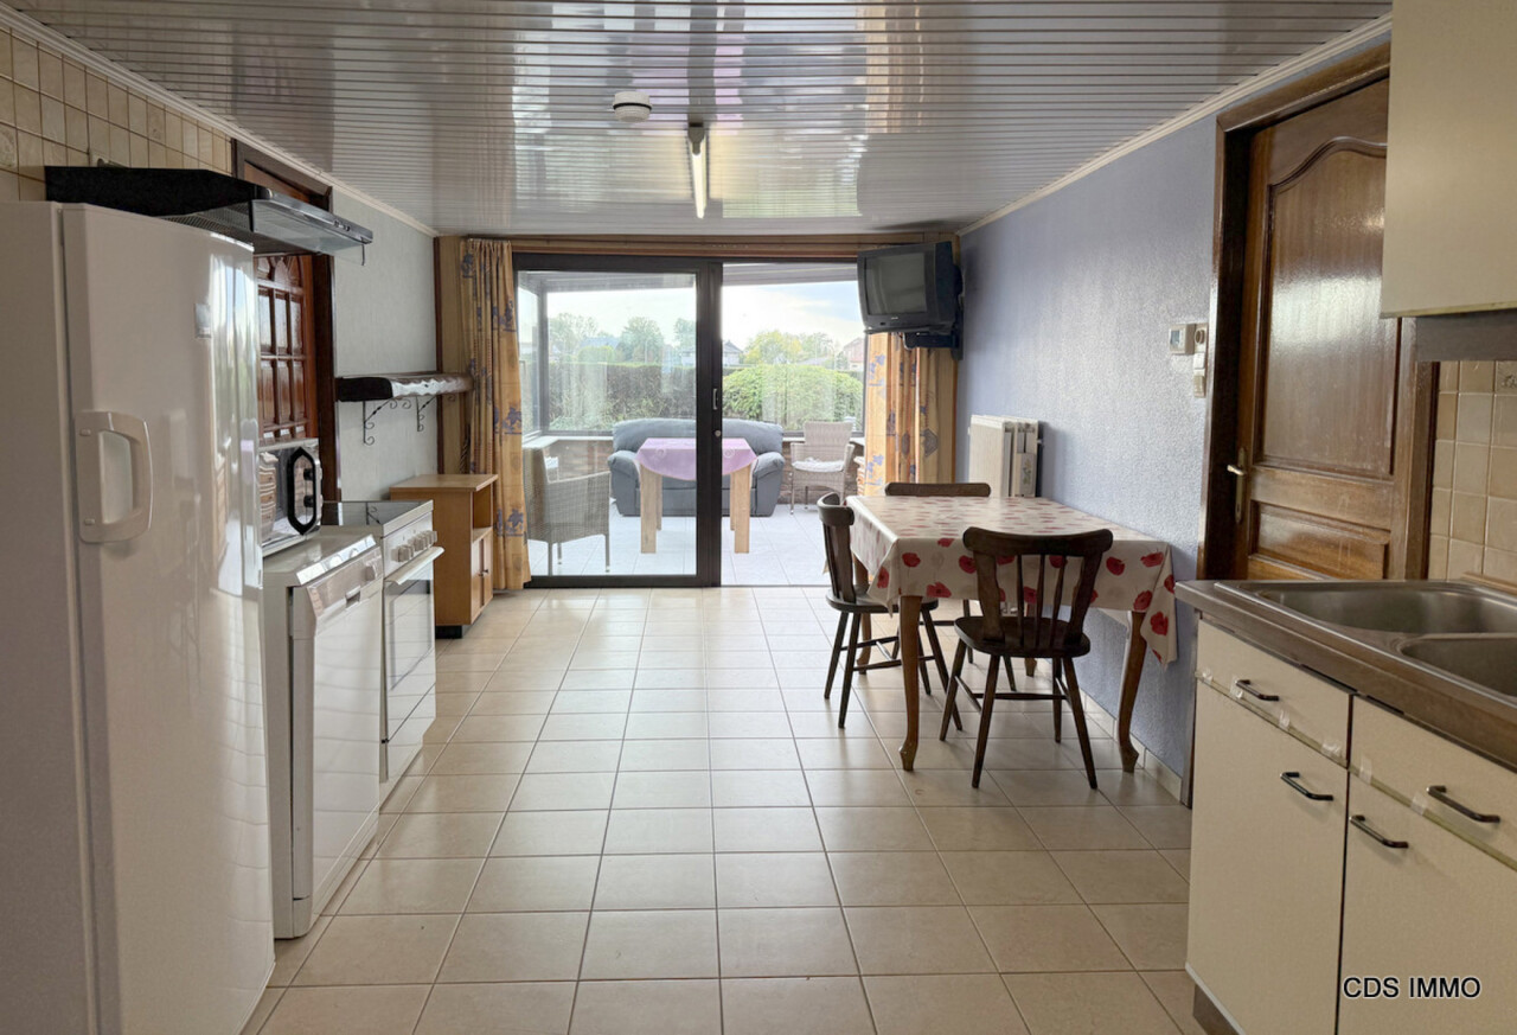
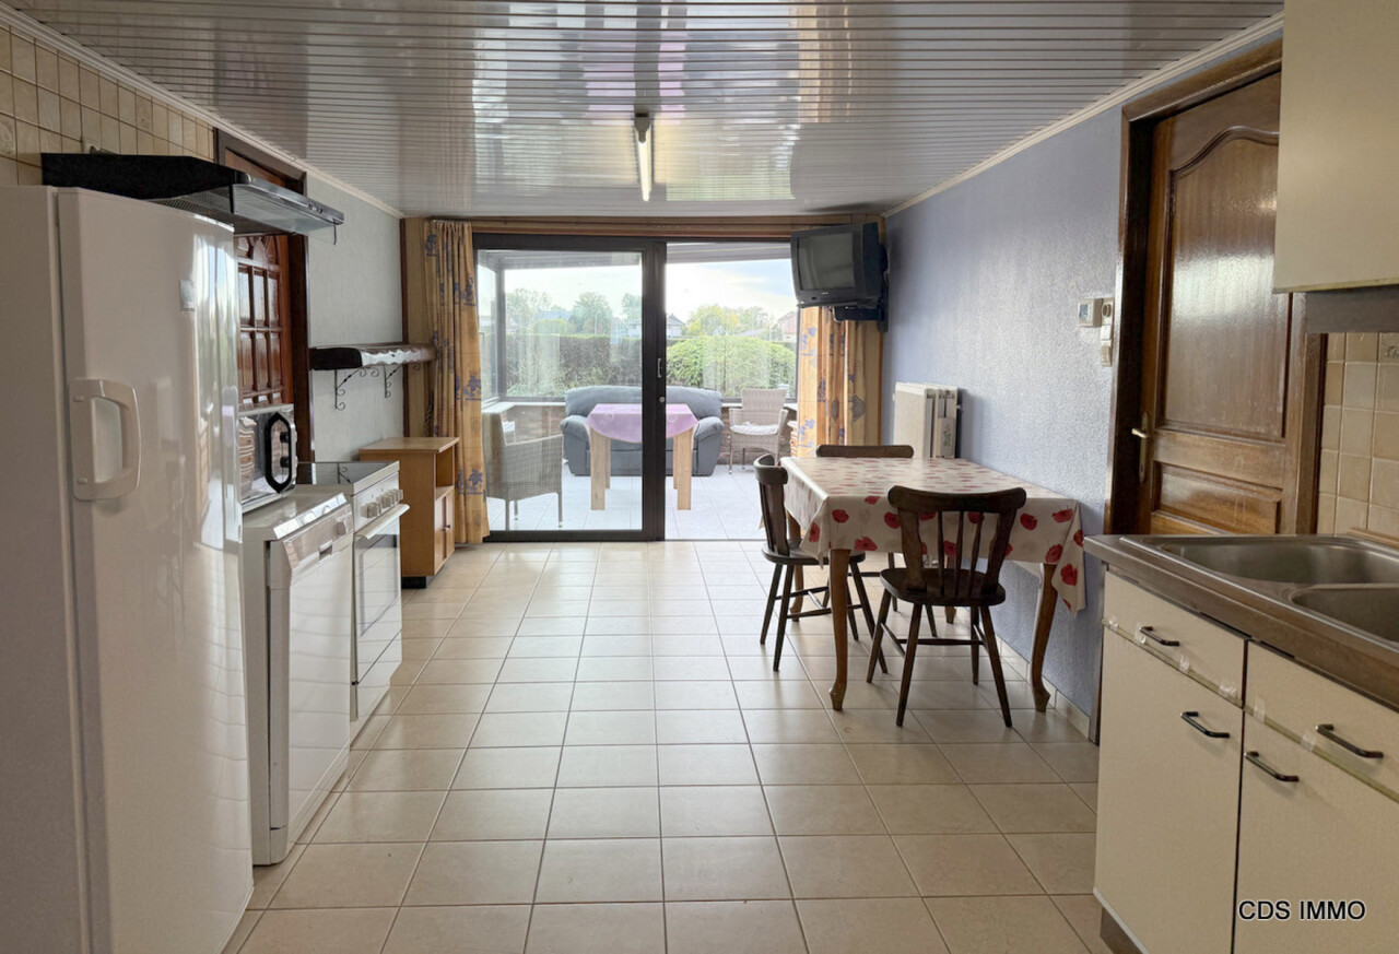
- smoke detector (632, 107)
